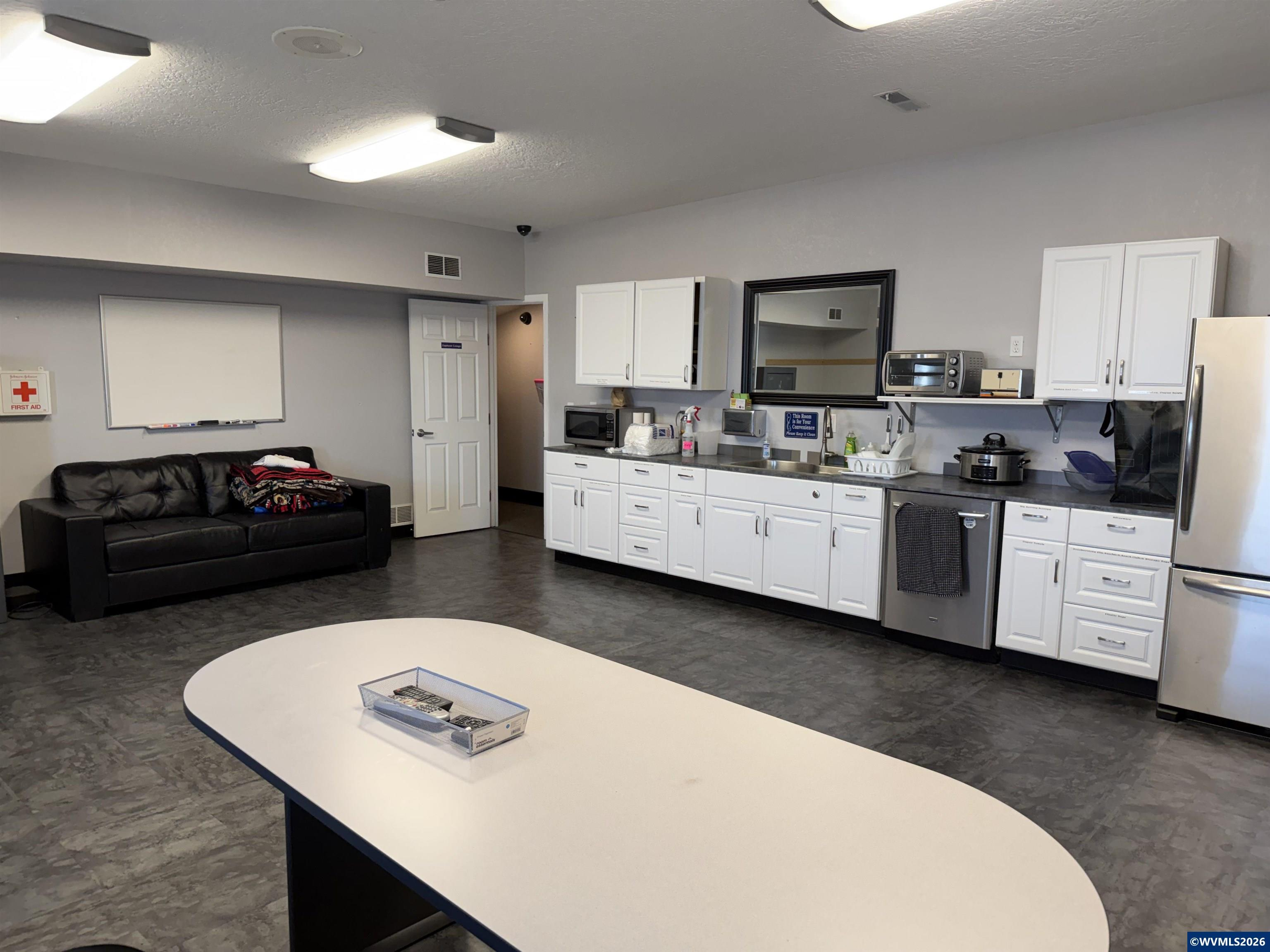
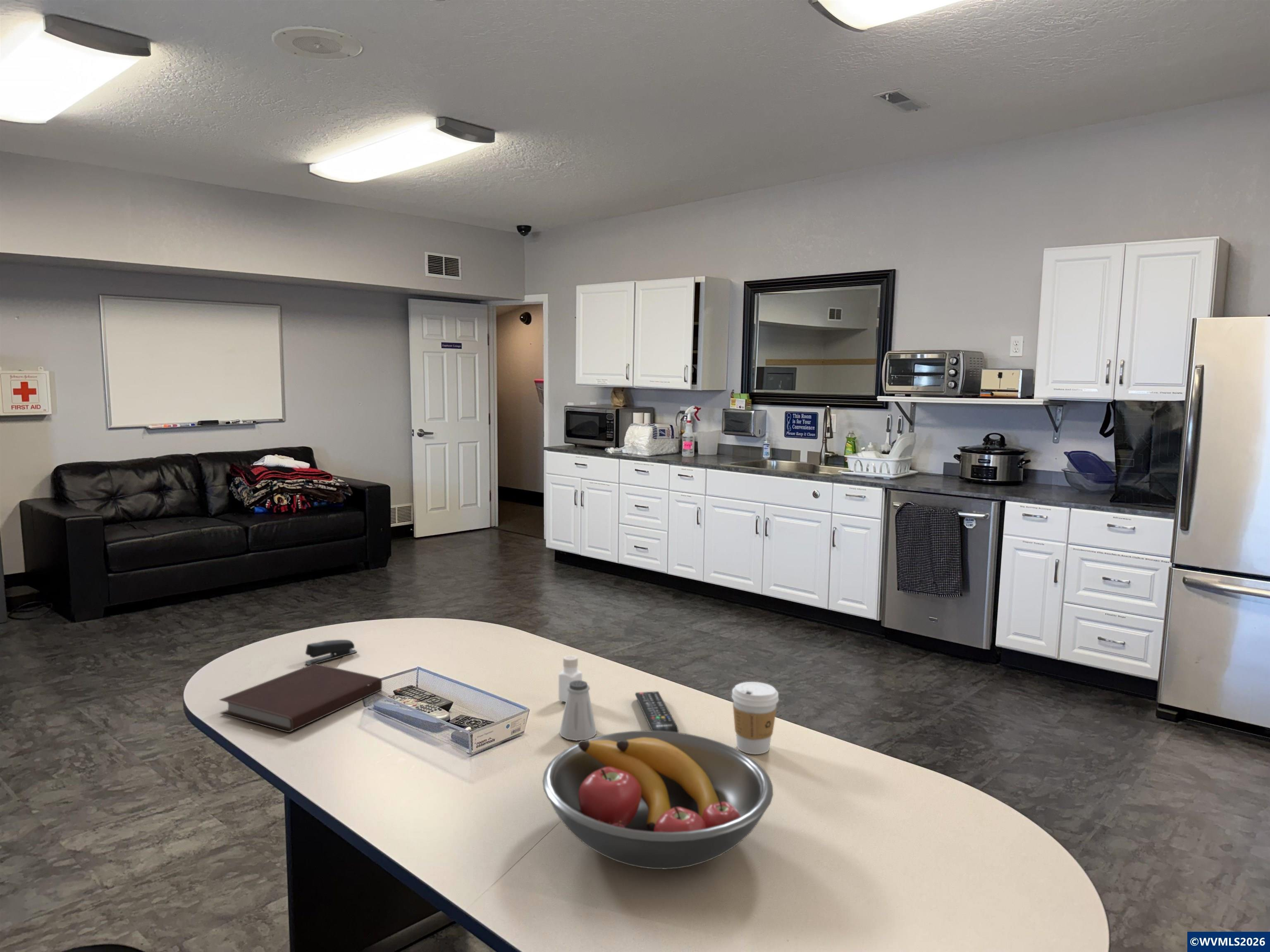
+ saltshaker (578, 708)
+ coffee cup (754, 716)
+ remote control (655, 713)
+ stapler (331, 648)
+ notebook (303, 695)
+ pepper shaker (570, 678)
+ fruit bowl (656, 799)
